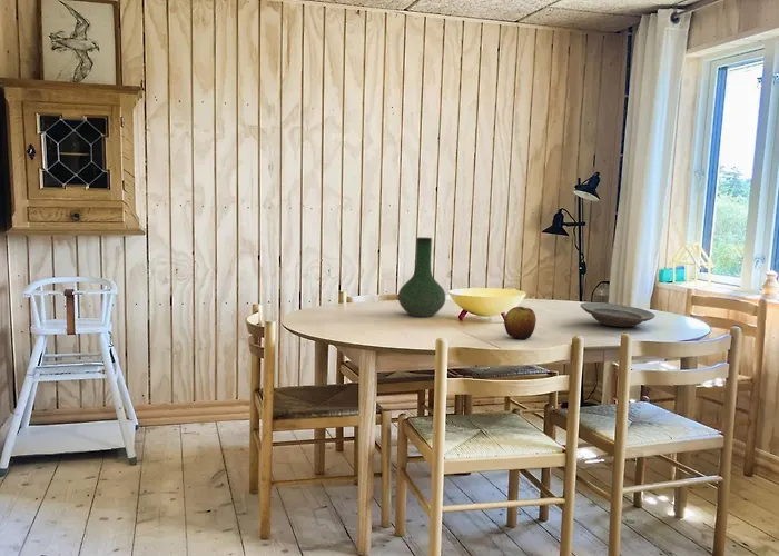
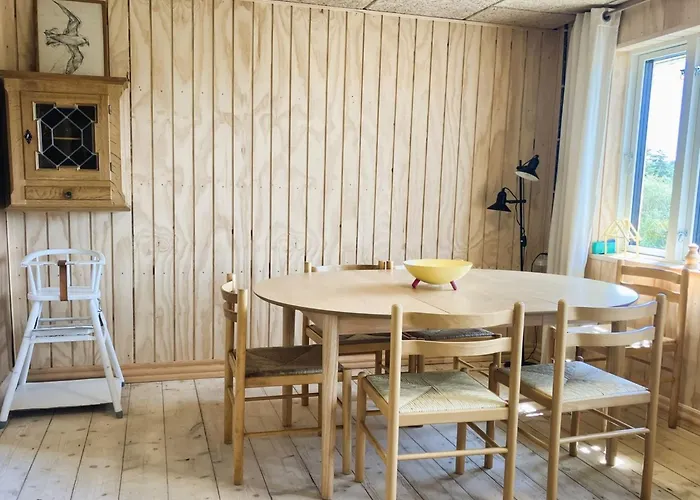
- plate (617, 316)
- vase (422, 276)
- apple (520, 322)
